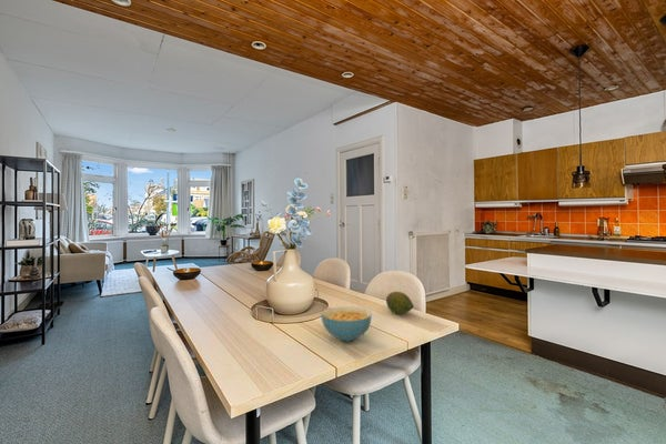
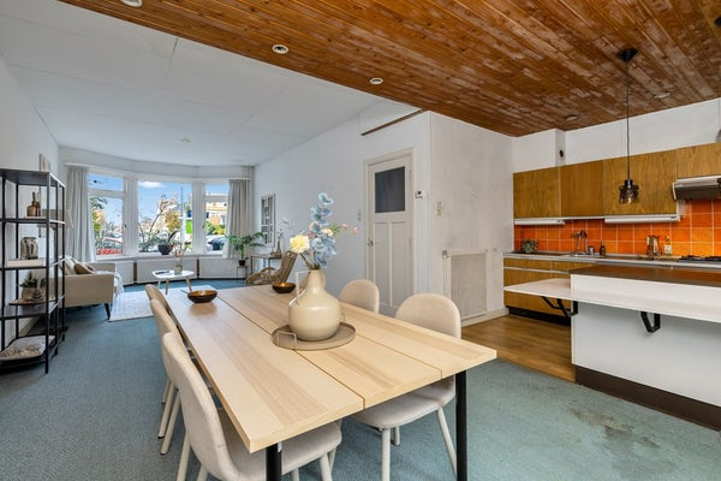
- fruit (398, 302)
- cereal bowl (346, 325)
